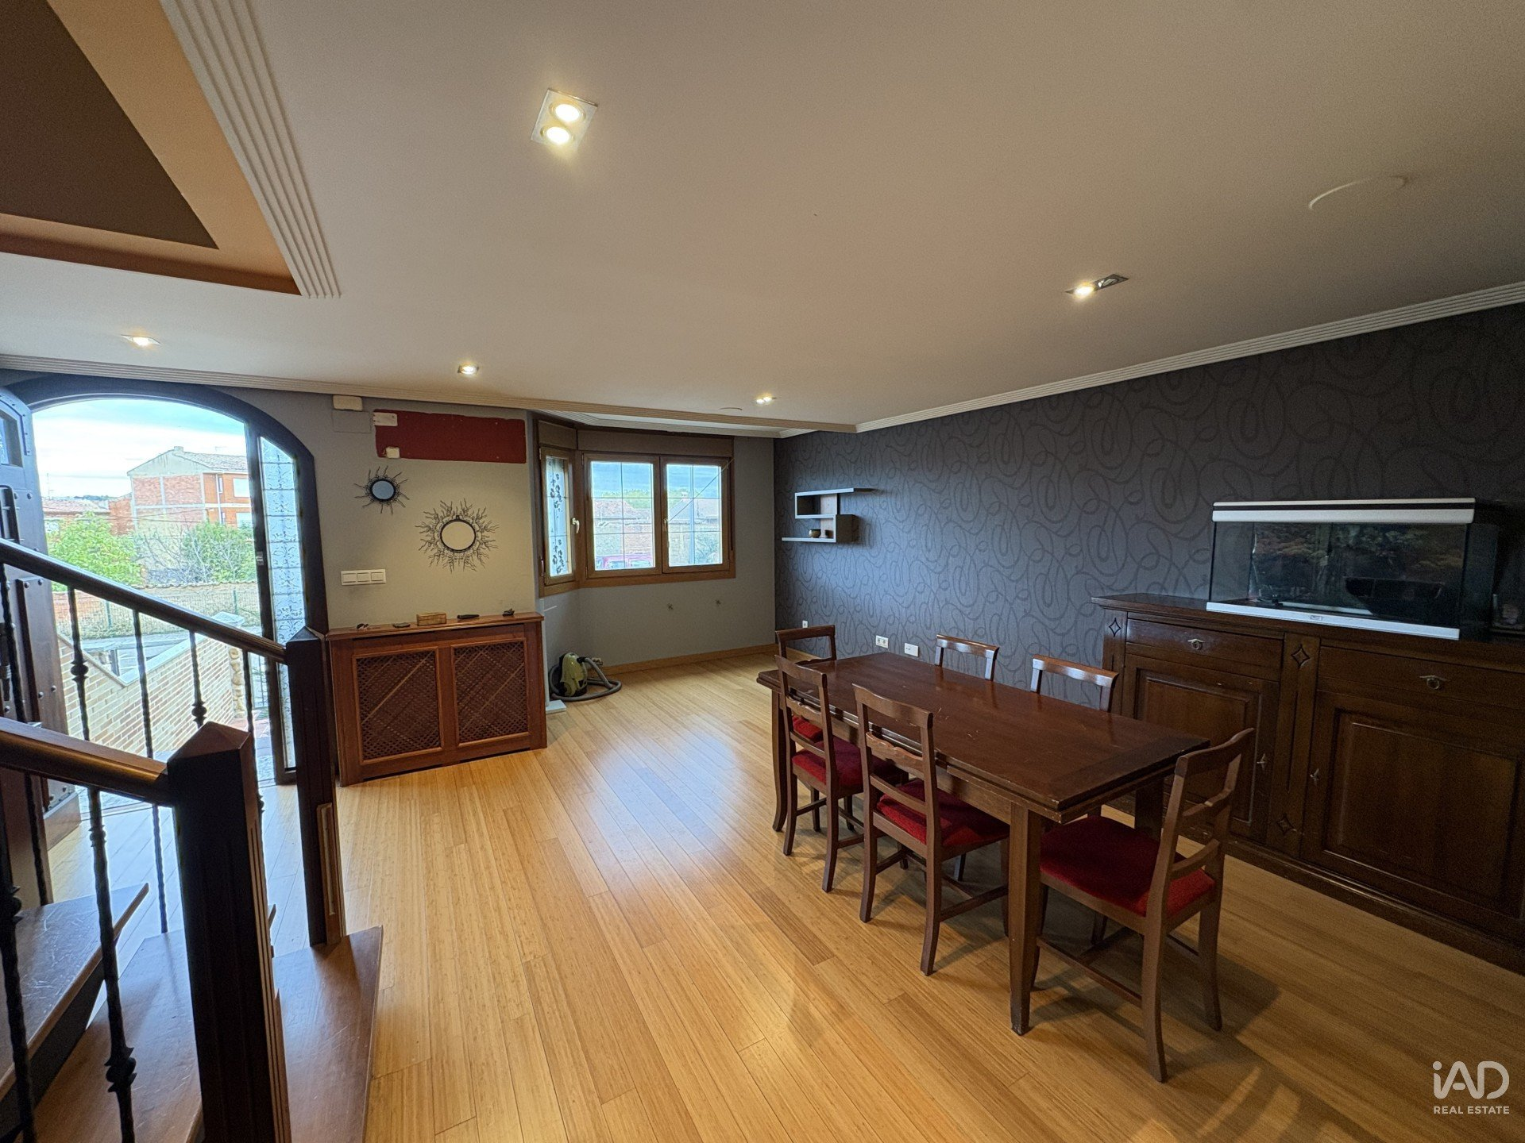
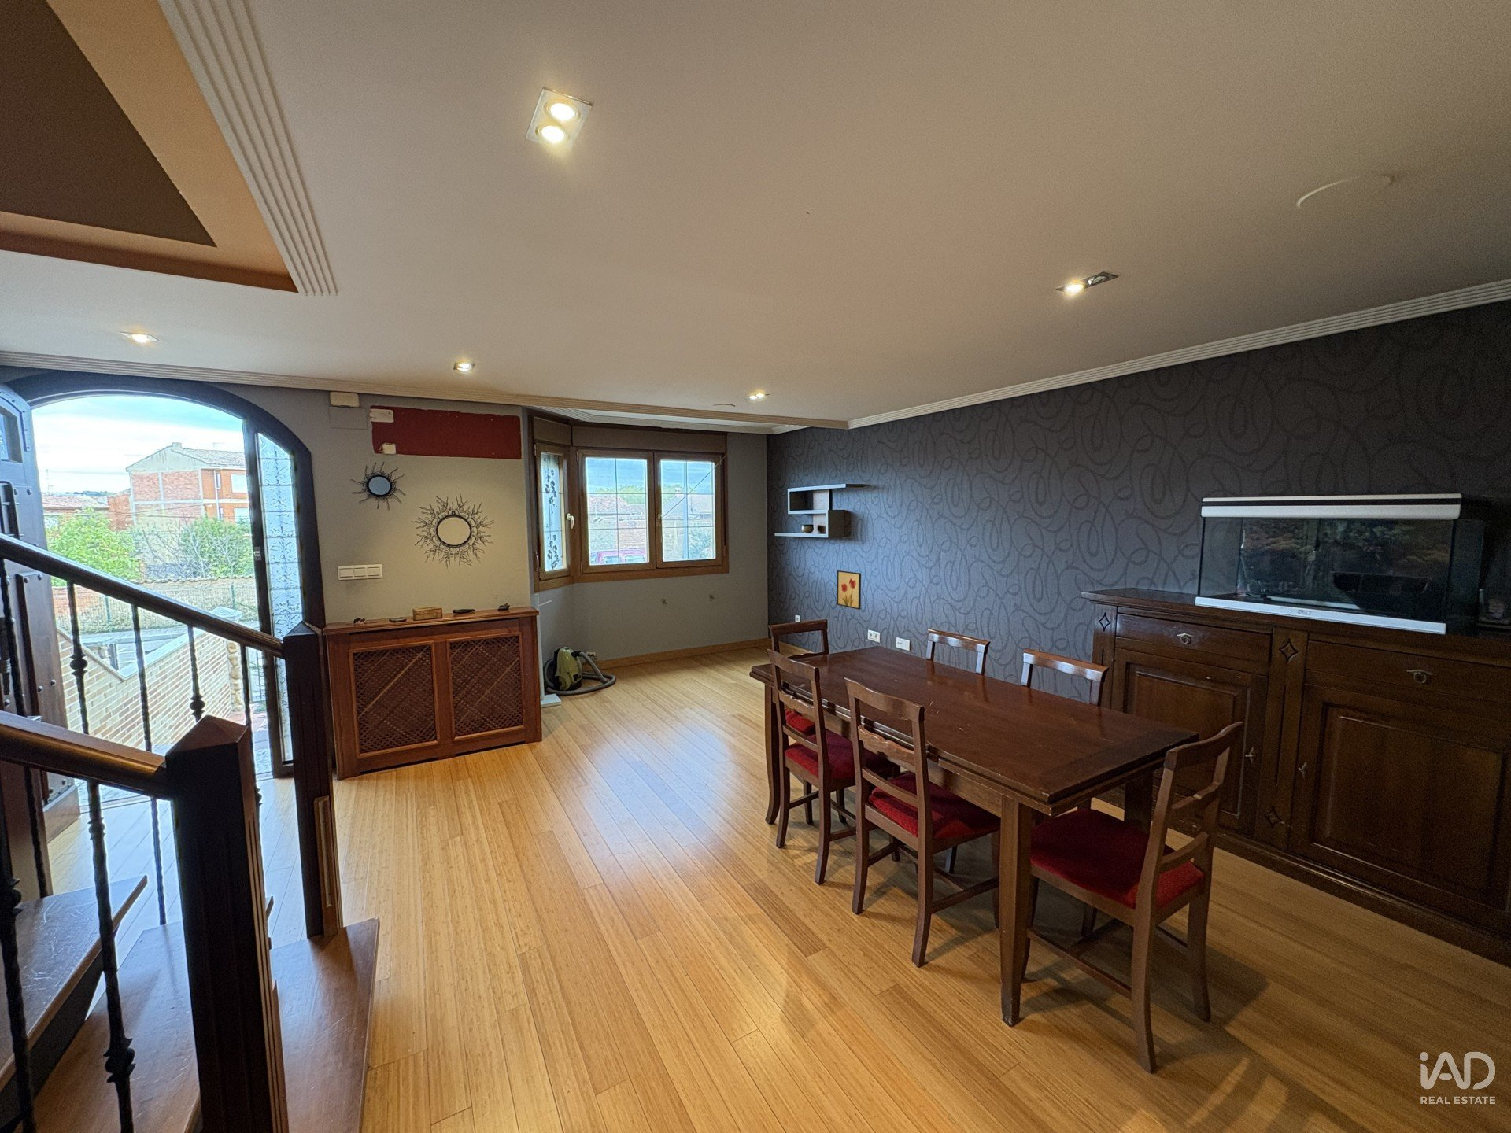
+ wall art (849, 589)
